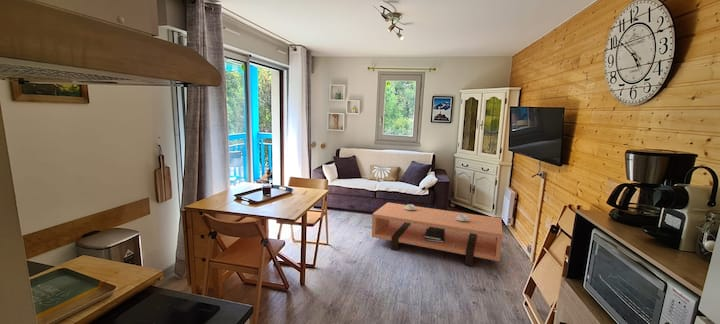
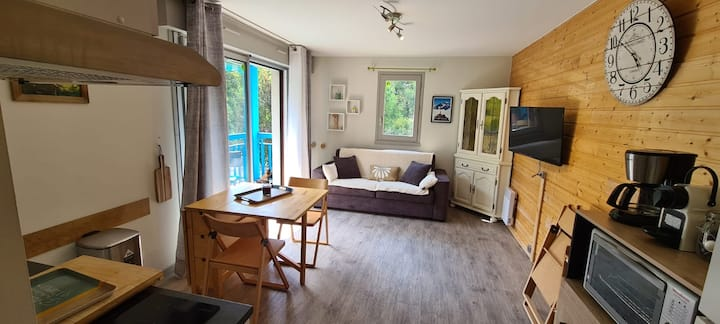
- coffee table (435, 229)
